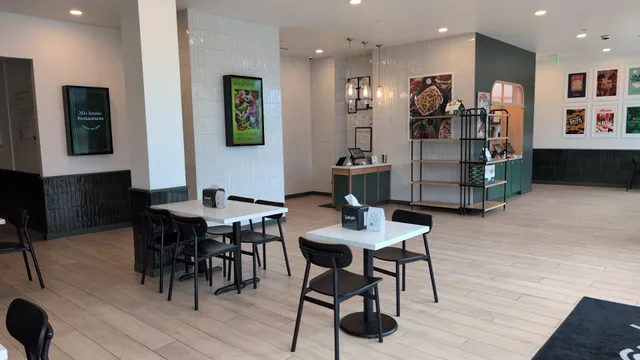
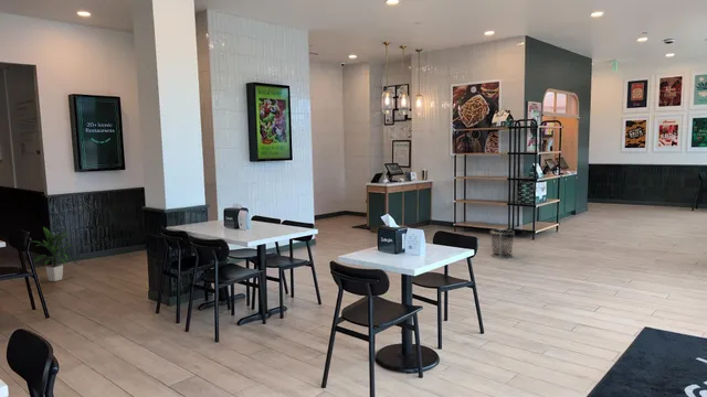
+ waste bin (502, 243)
+ indoor plant (55, 253)
